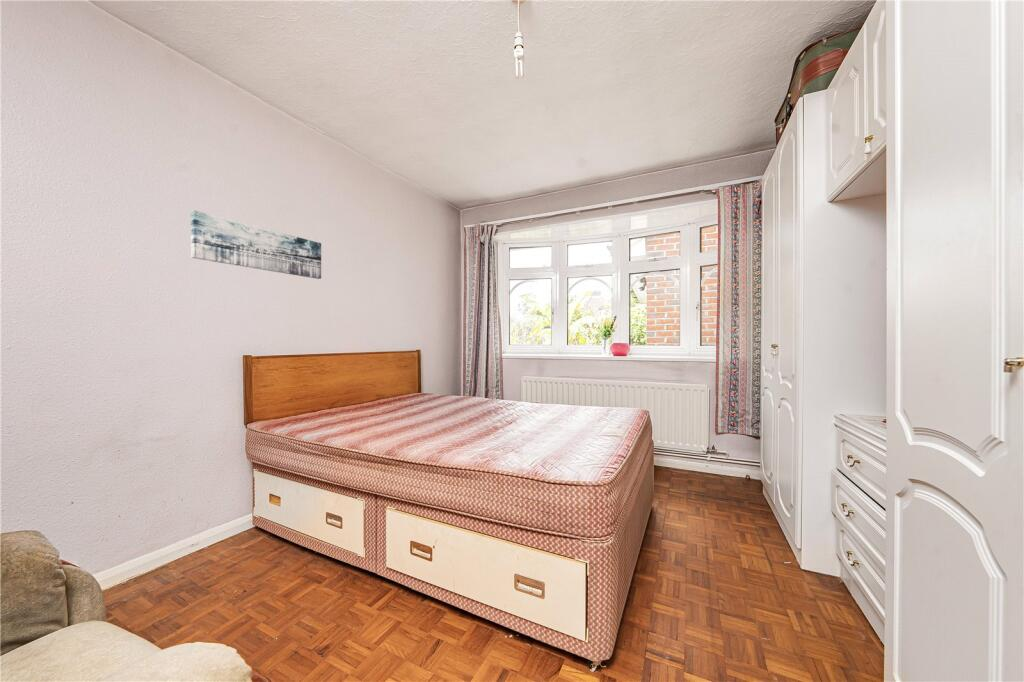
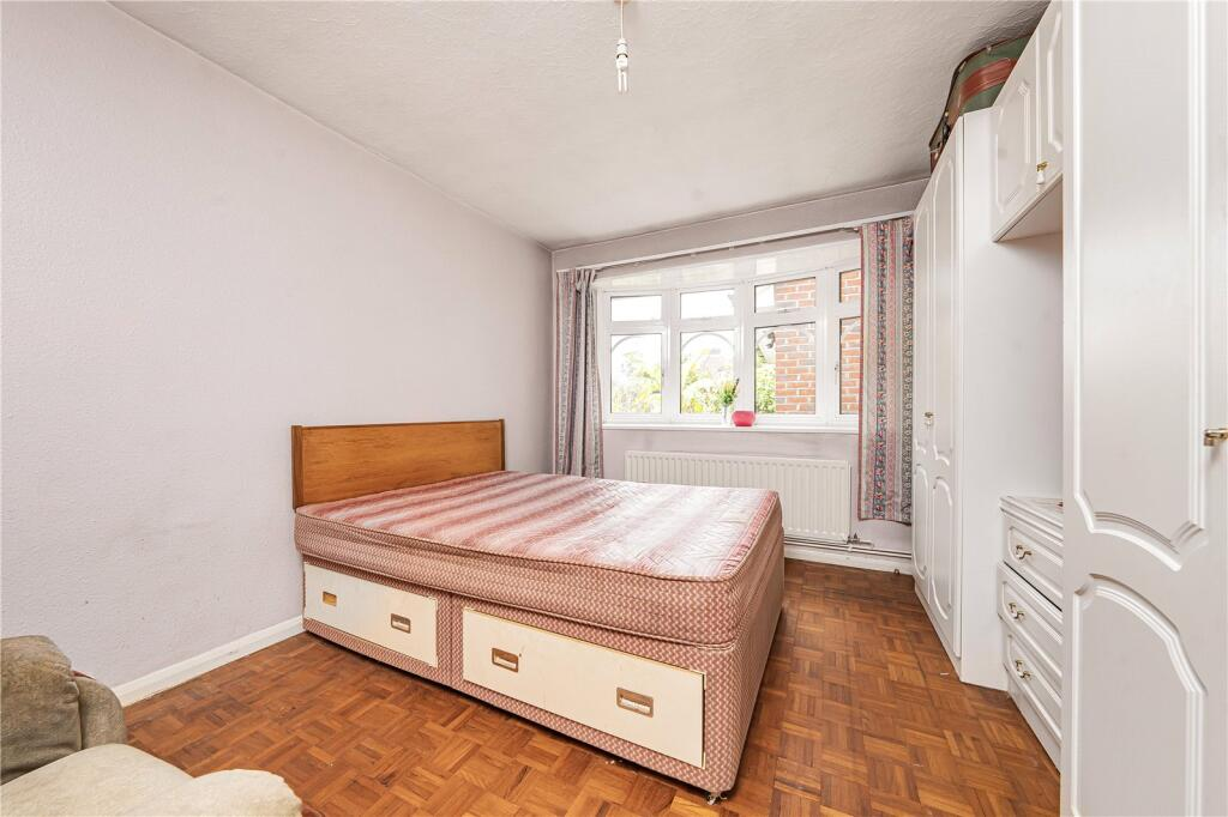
- wall art (265, 249)
